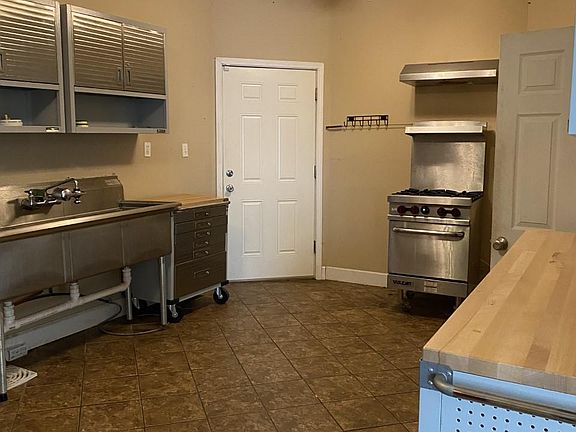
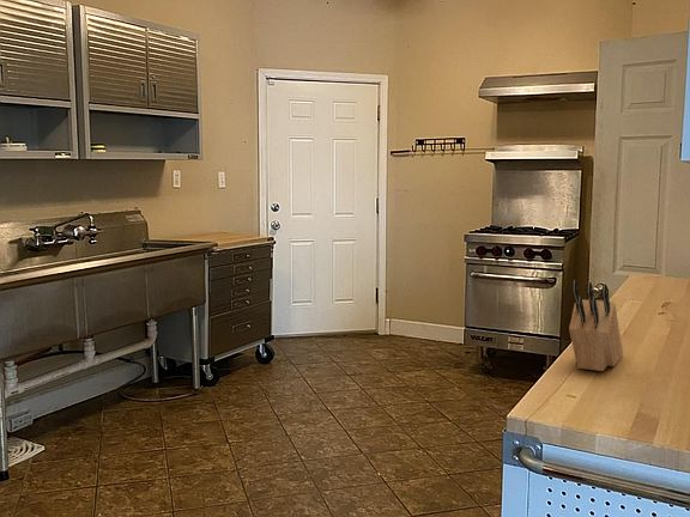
+ knife block (595, 321)
